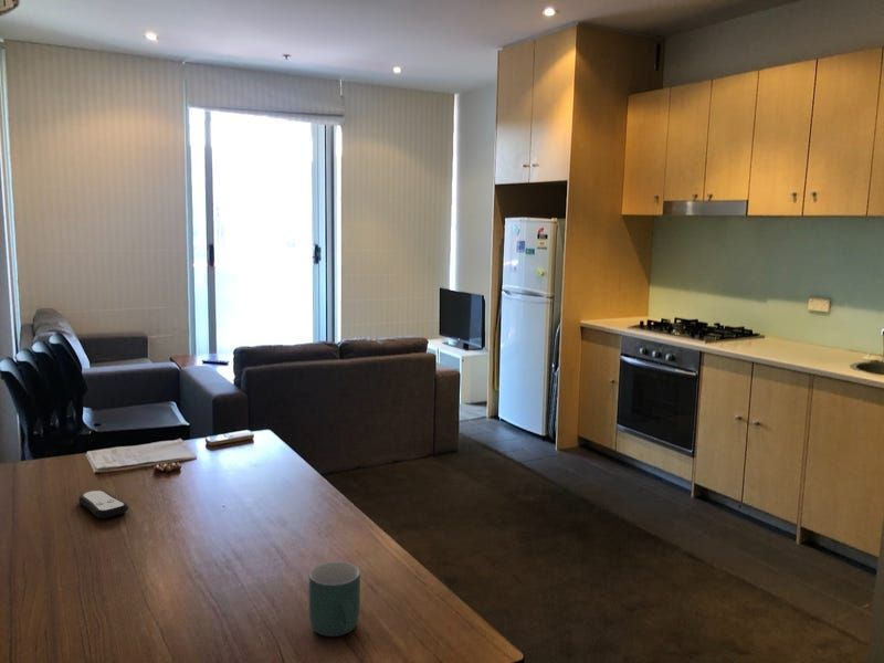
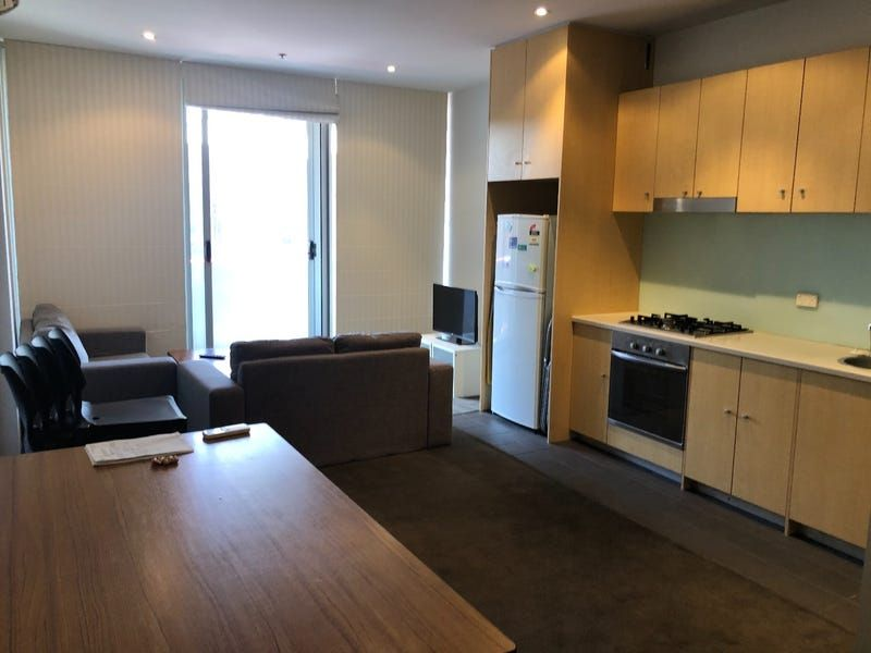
- mug (340, 602)
- remote control (102, 503)
